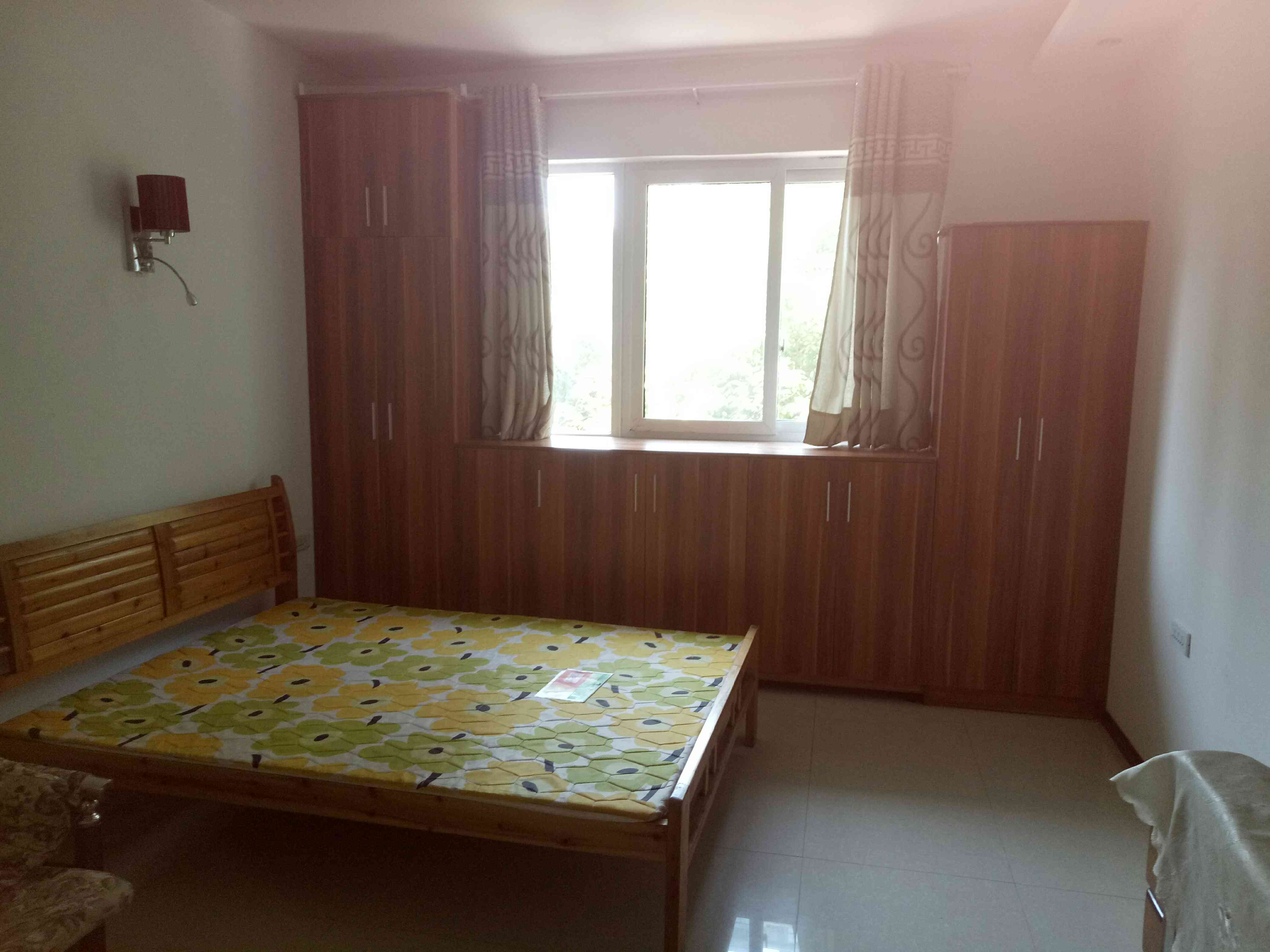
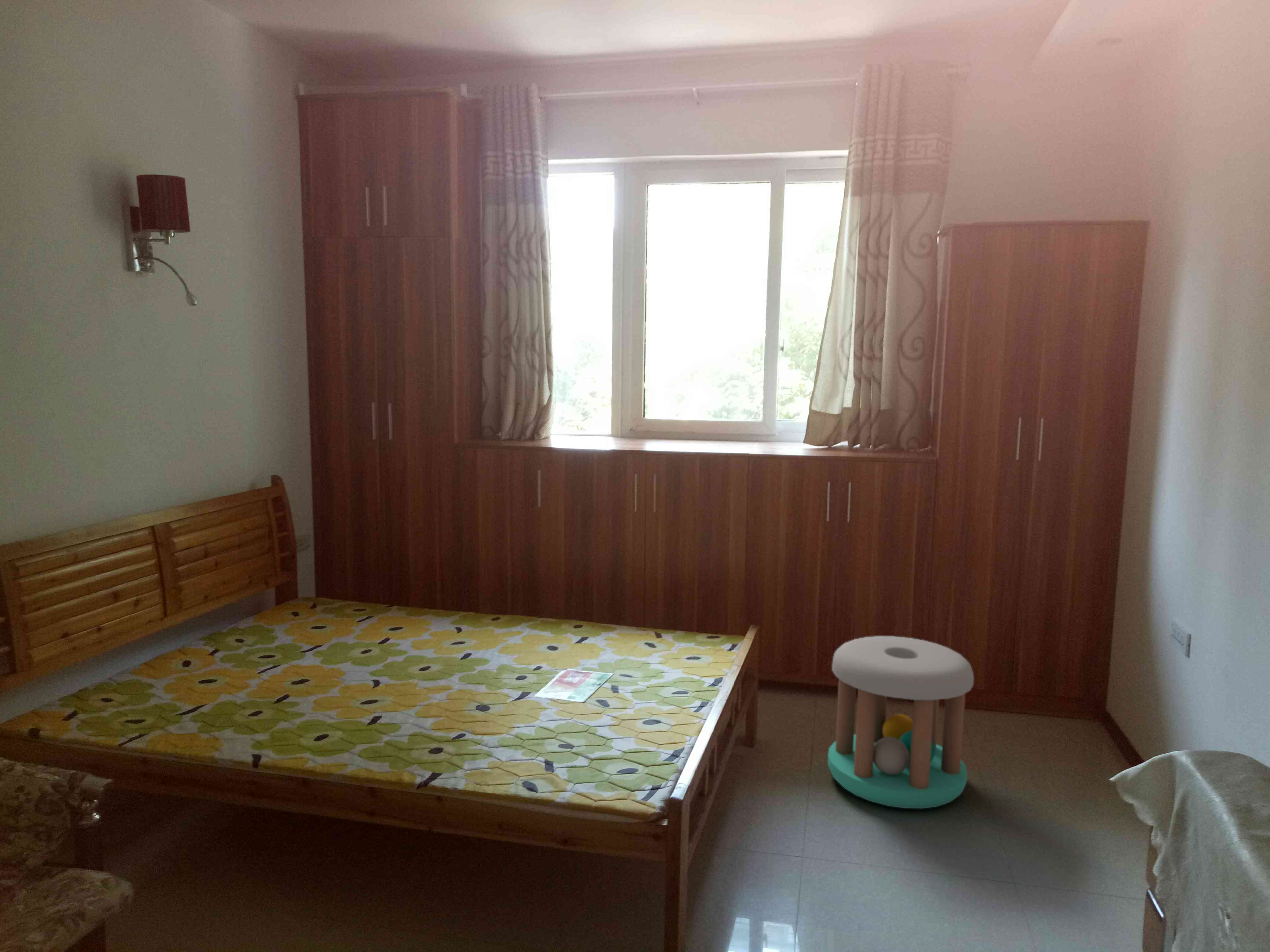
+ stool (899, 717)
